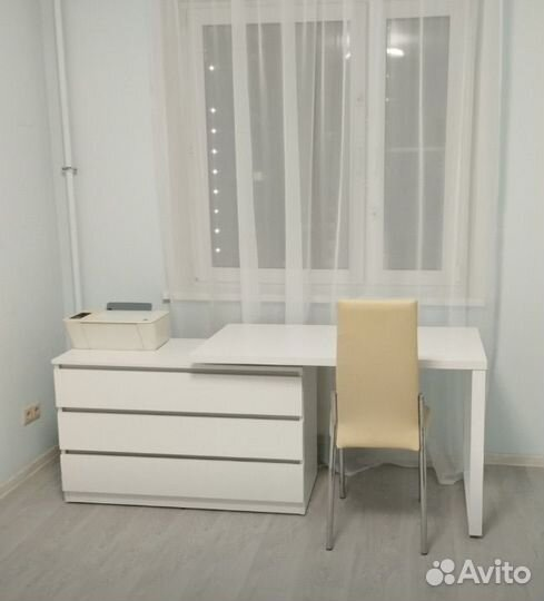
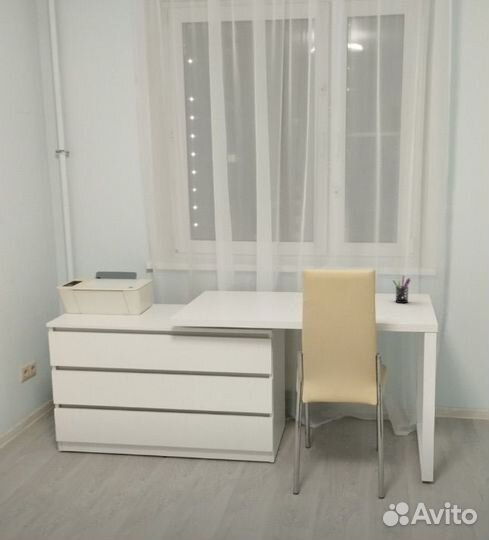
+ pen holder (400, 289)
